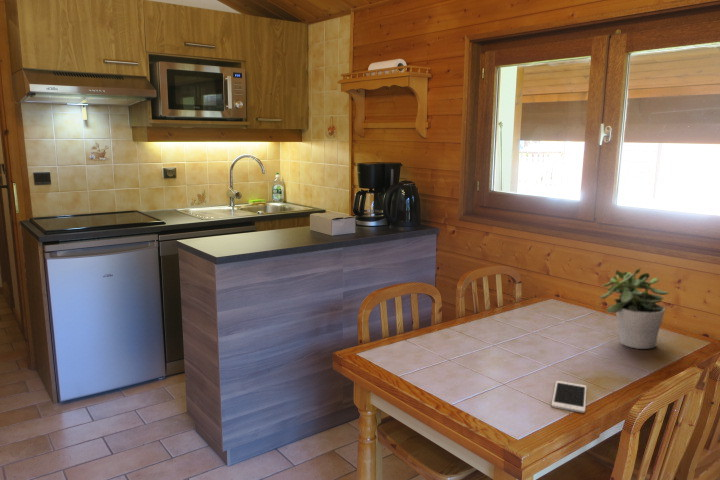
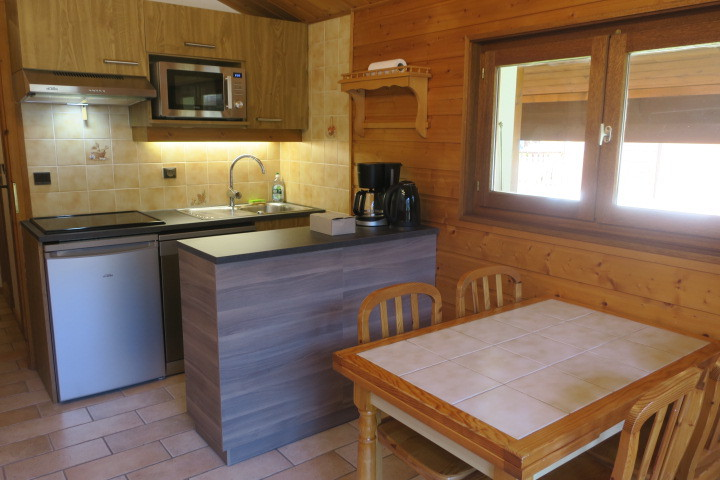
- potted plant (628, 305)
- cell phone (569, 395)
